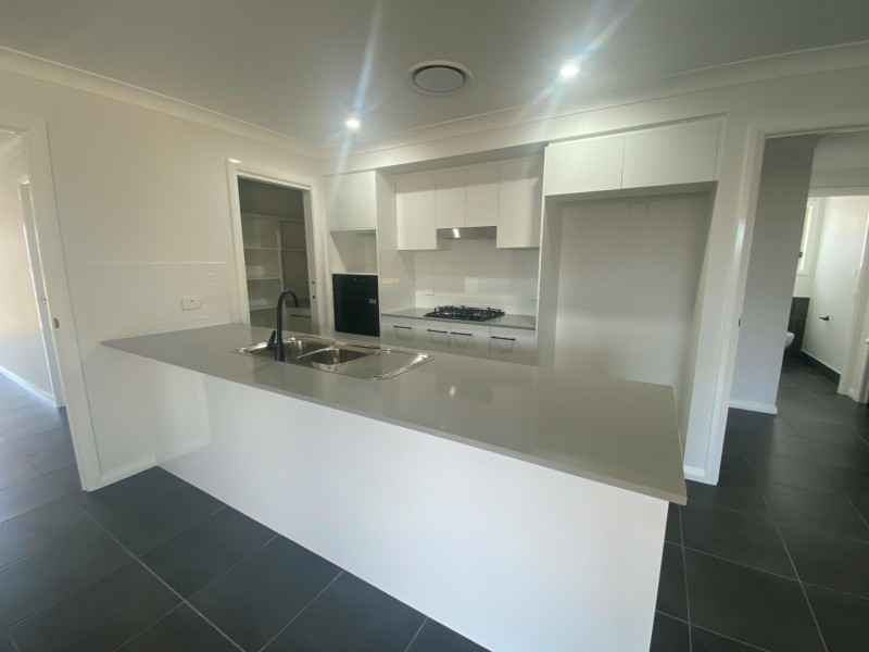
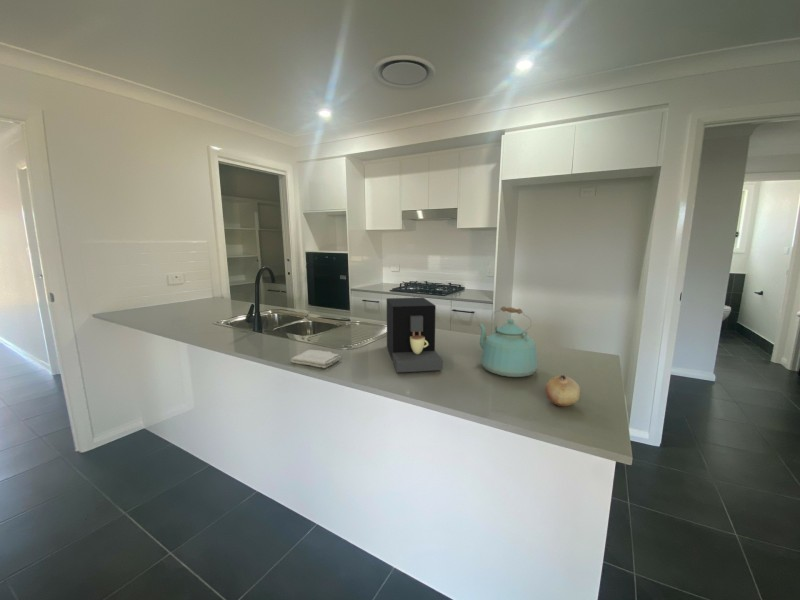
+ kettle (505, 337)
+ washcloth (316, 358)
+ fruit (562, 389)
+ coffee maker (411, 331)
